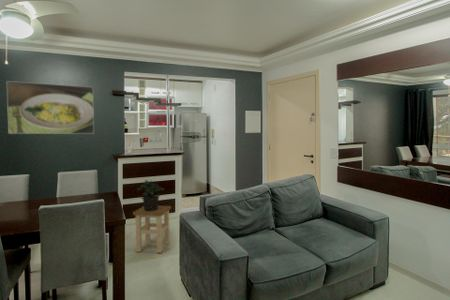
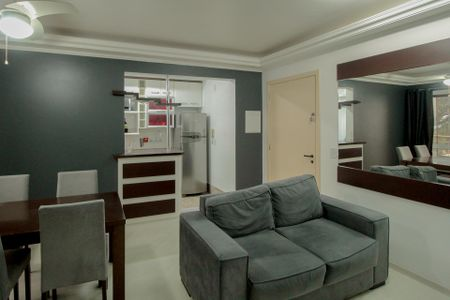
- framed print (53, 109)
- stool (153, 226)
- potted plant (149, 194)
